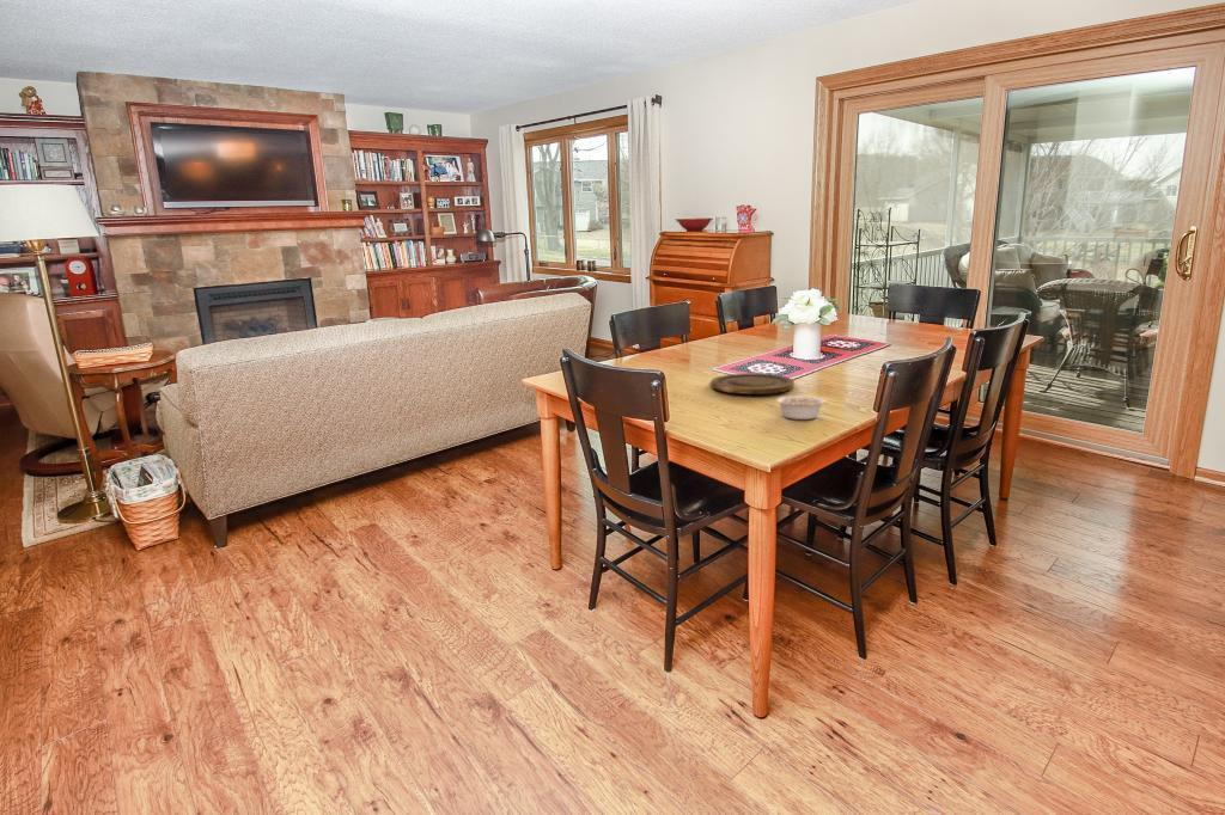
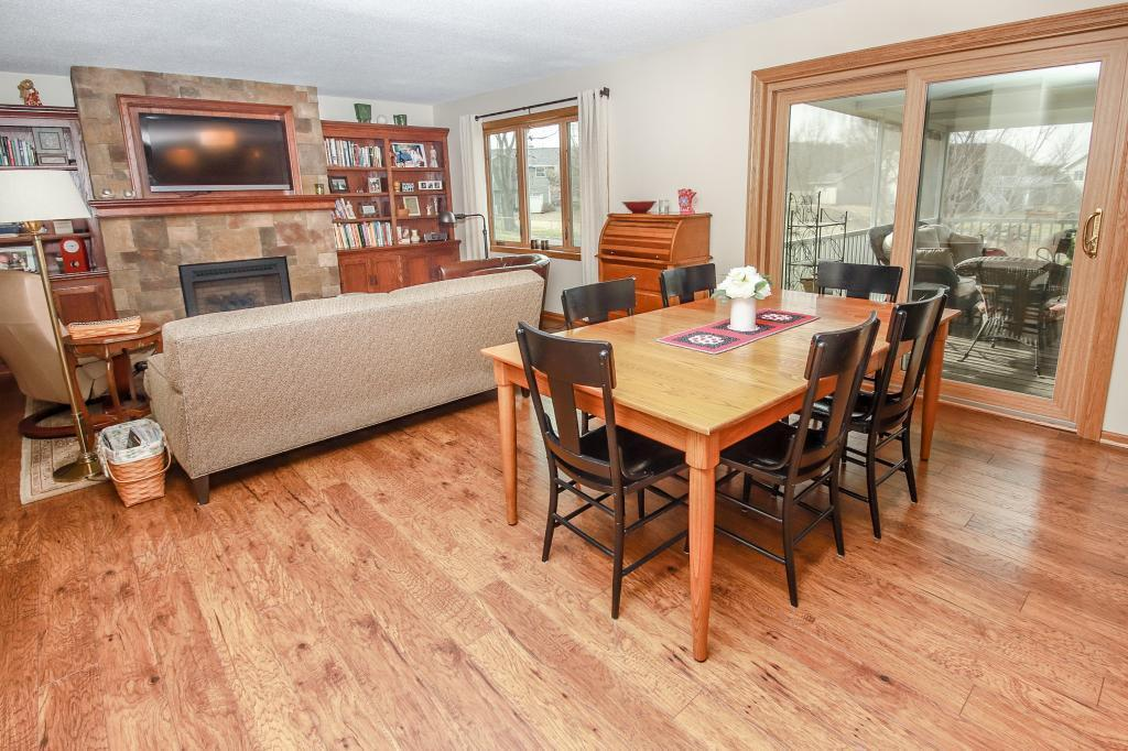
- legume (802, 406)
- plate (751, 382)
